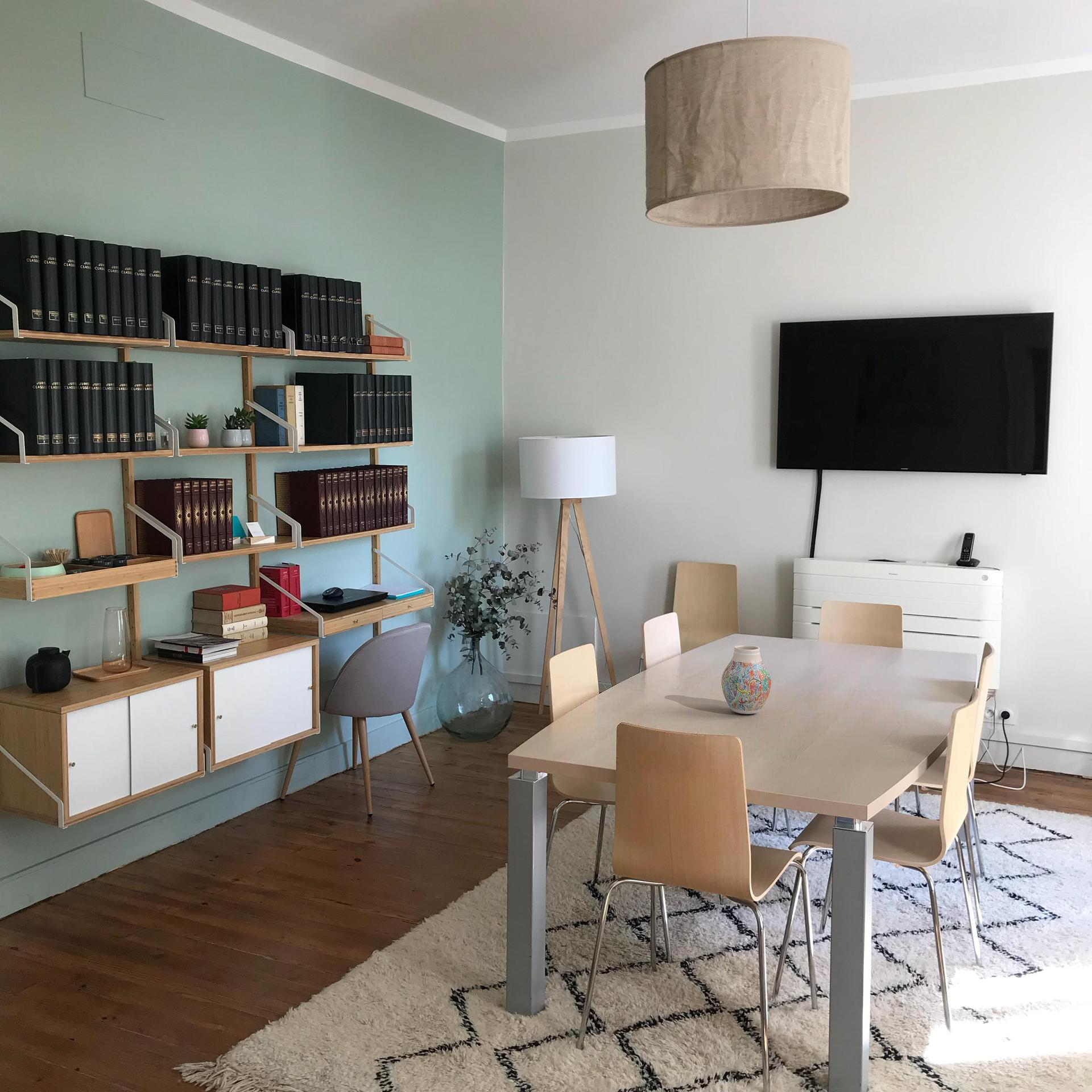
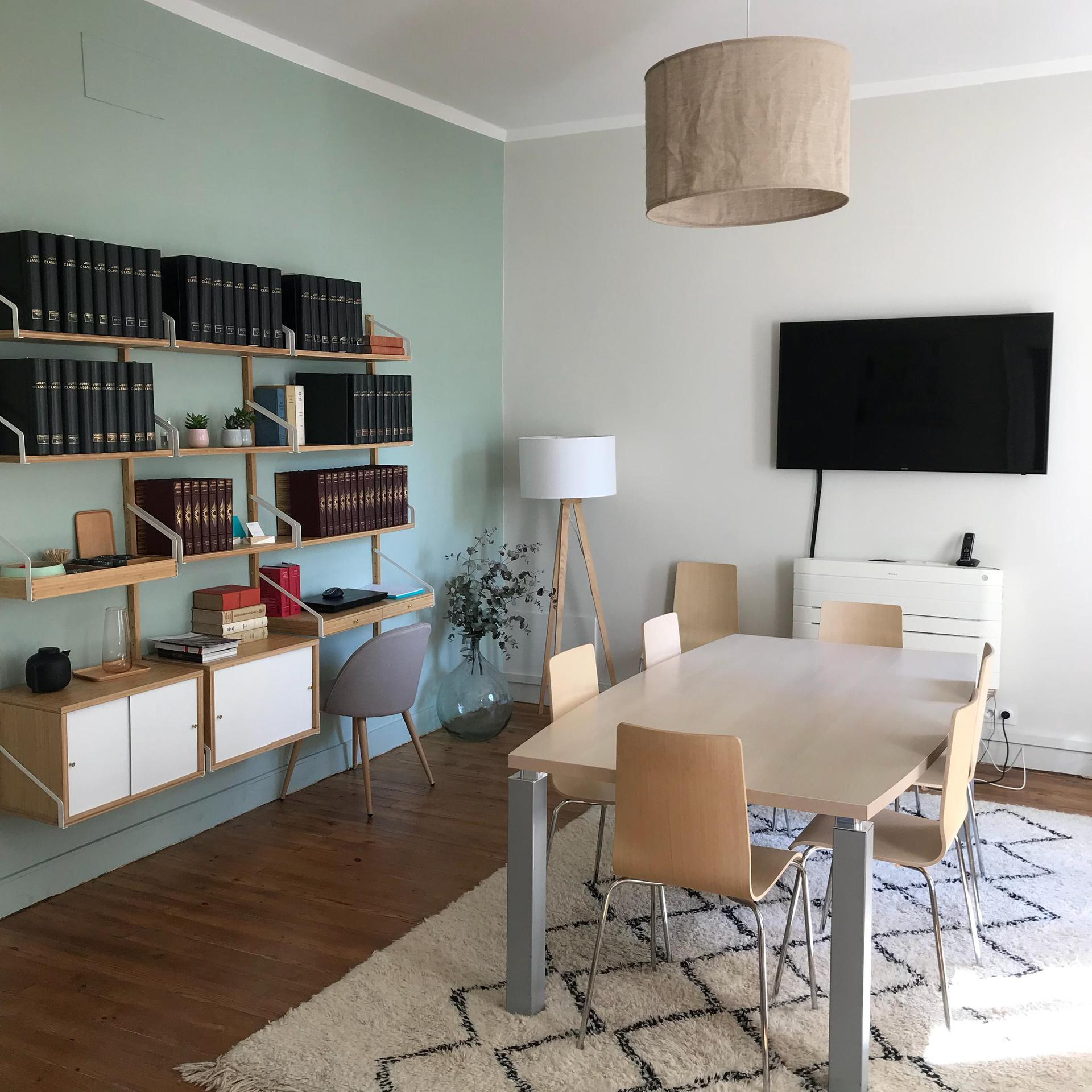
- vase (746, 680)
